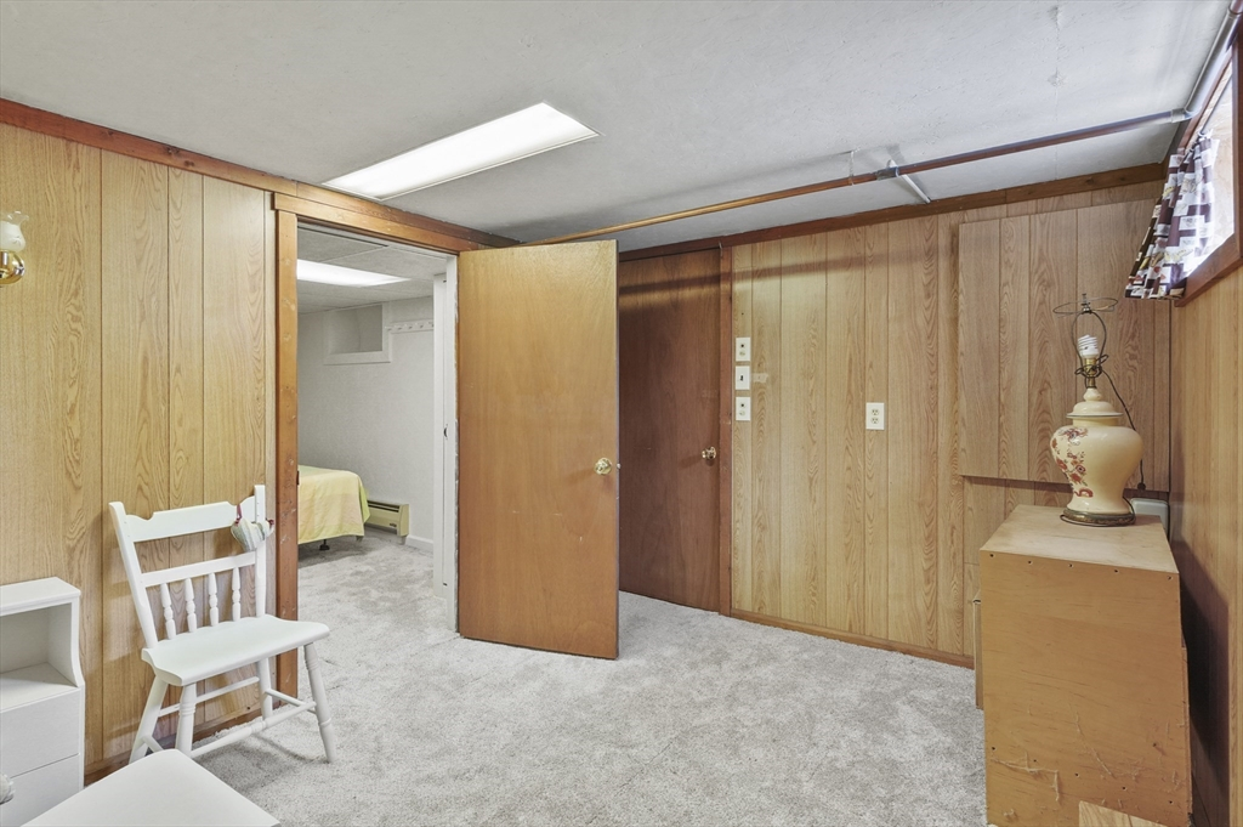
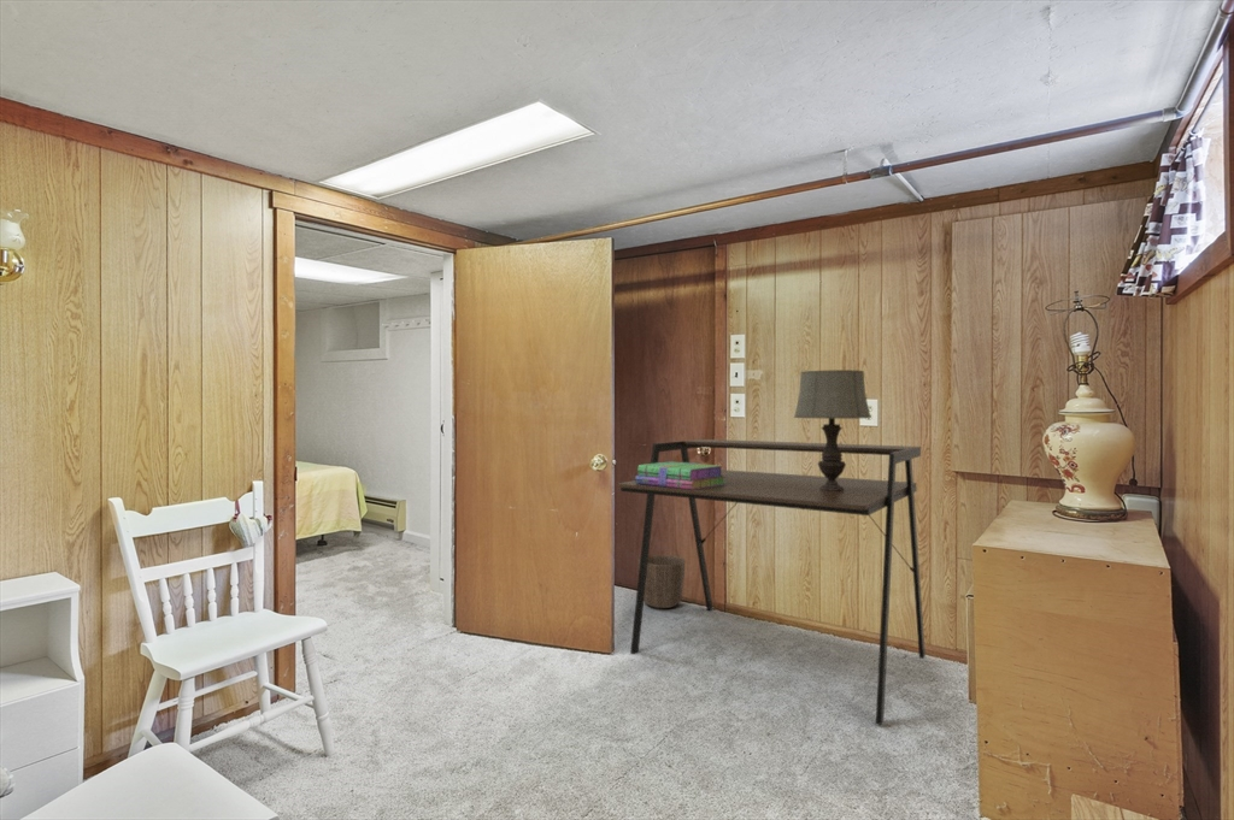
+ table lamp (832, 430)
+ desk (774, 506)
+ stack of books (680, 473)
+ waste basket (662, 580)
